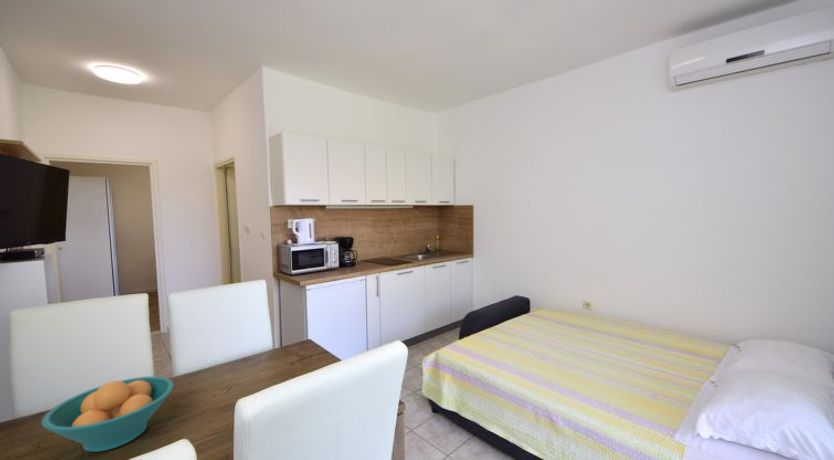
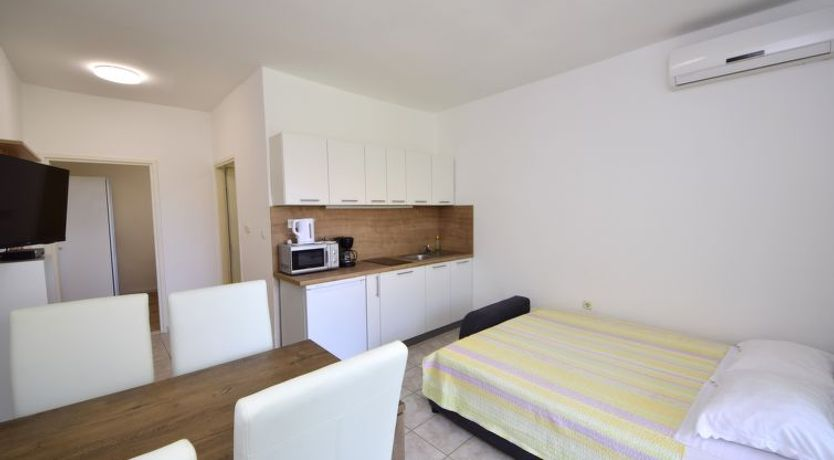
- fruit bowl (114, 409)
